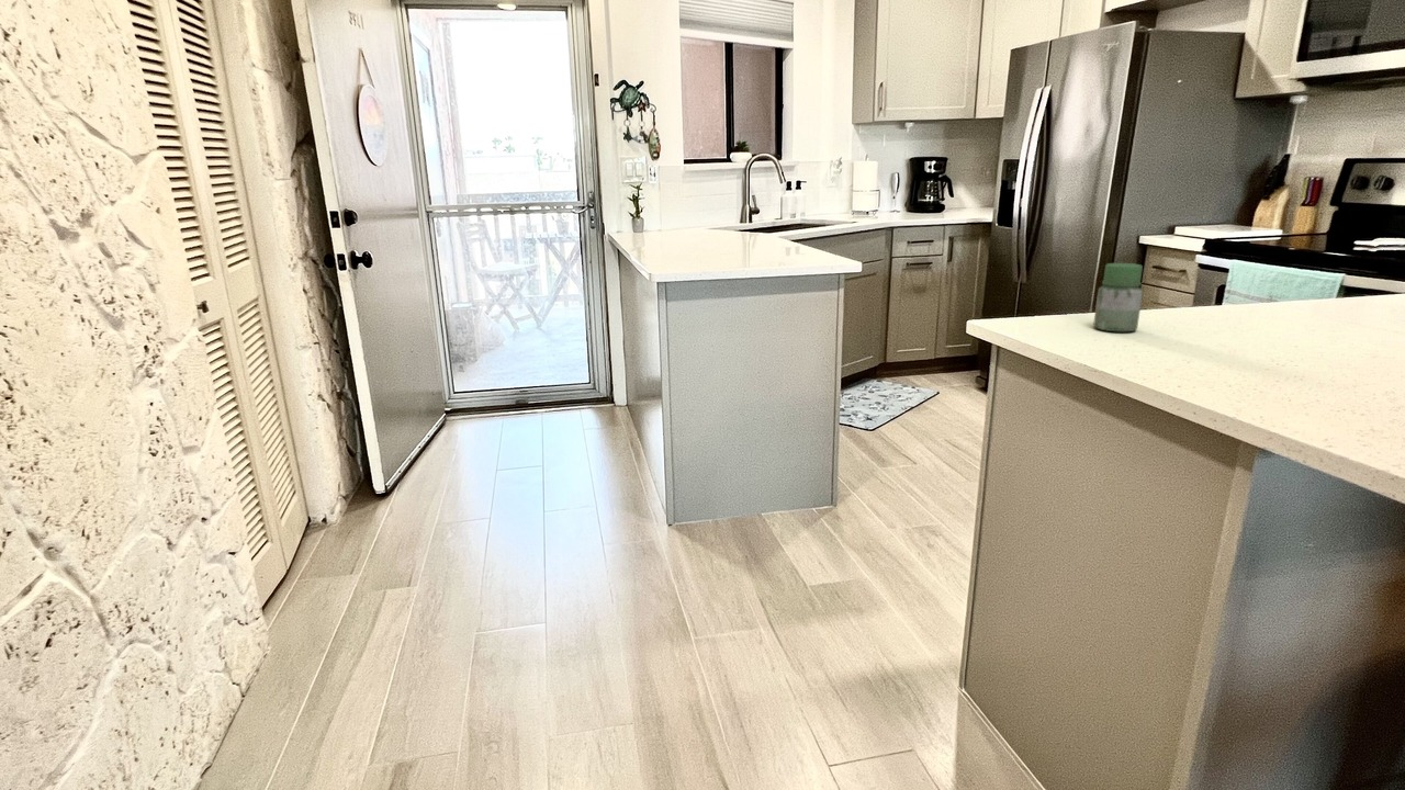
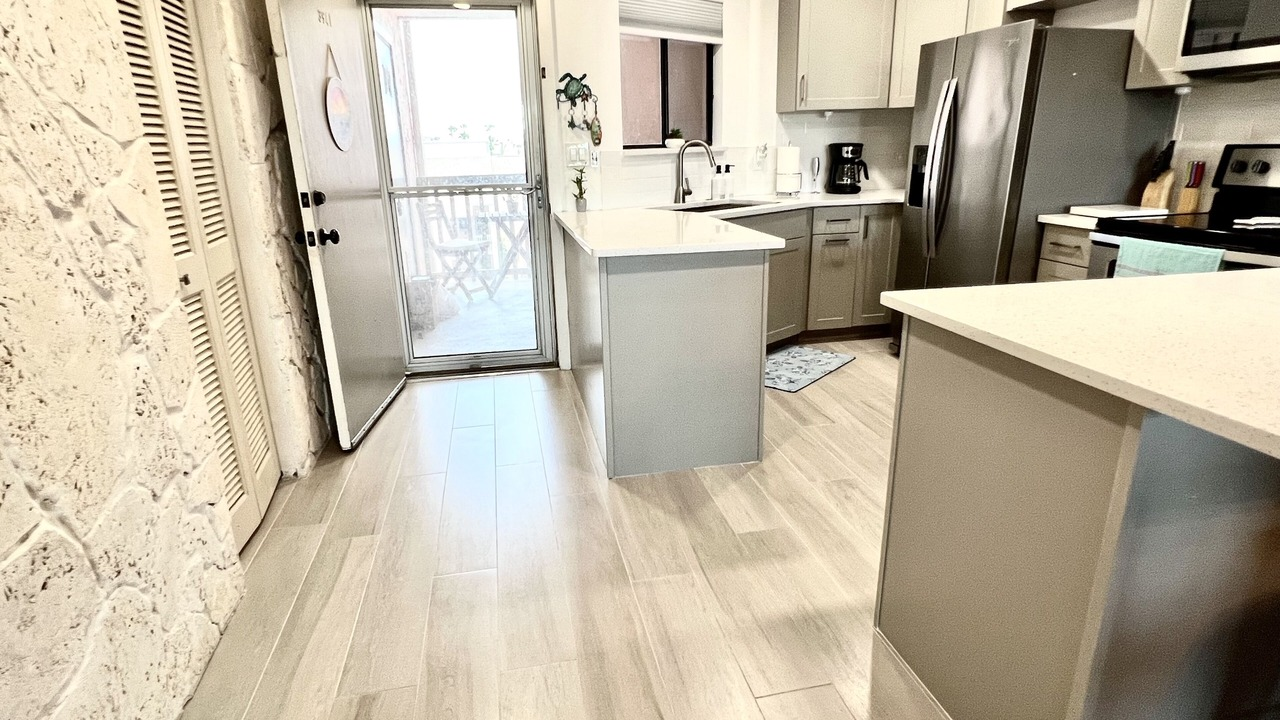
- jar (1119, 296)
